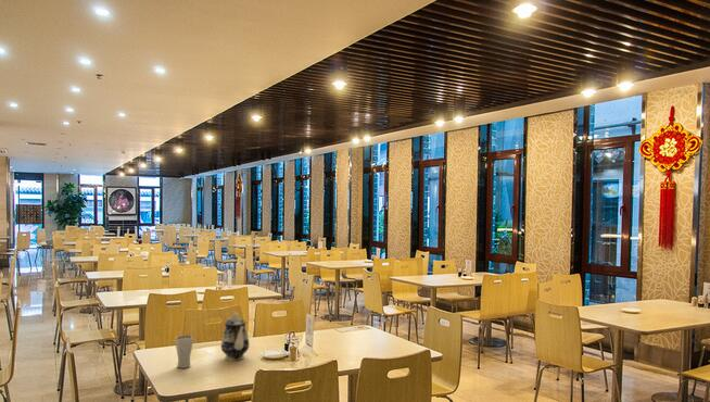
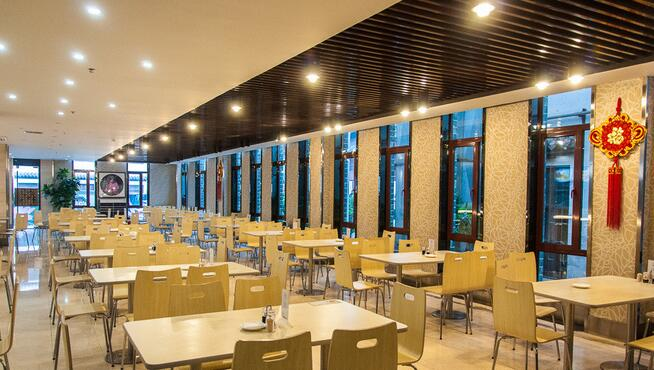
- teapot (234, 335)
- drinking glass (183, 351)
